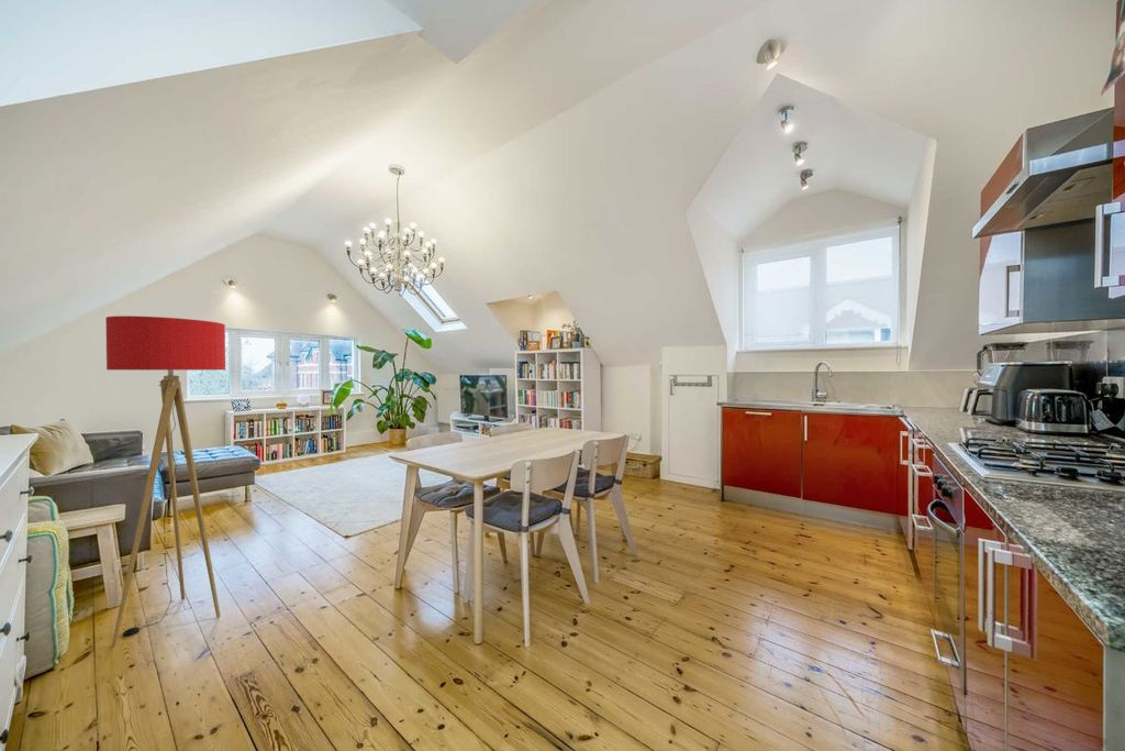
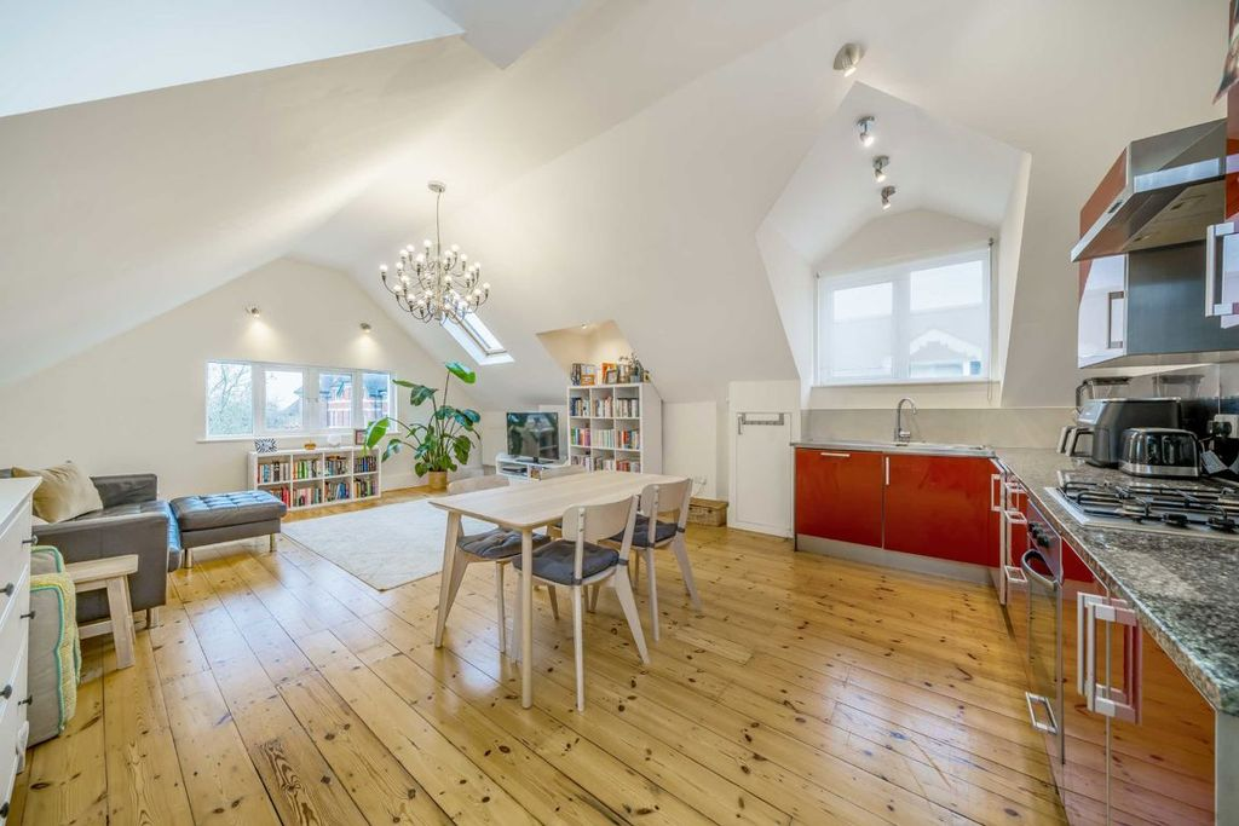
- floor lamp (171, 471)
